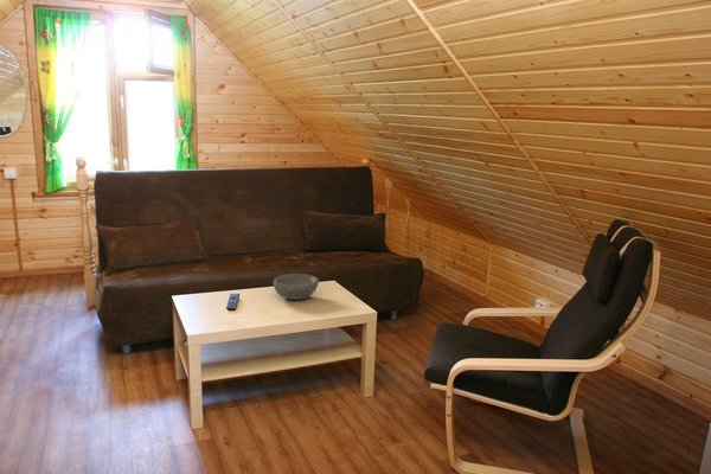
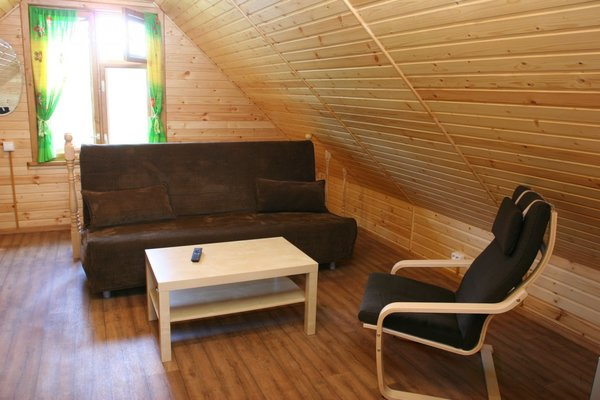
- bowl (295, 287)
